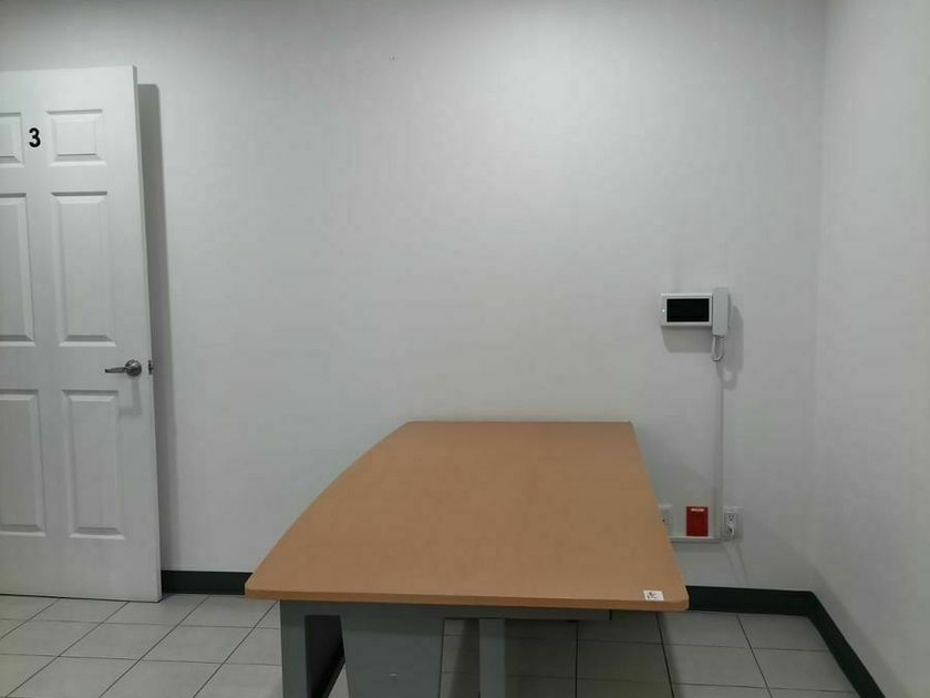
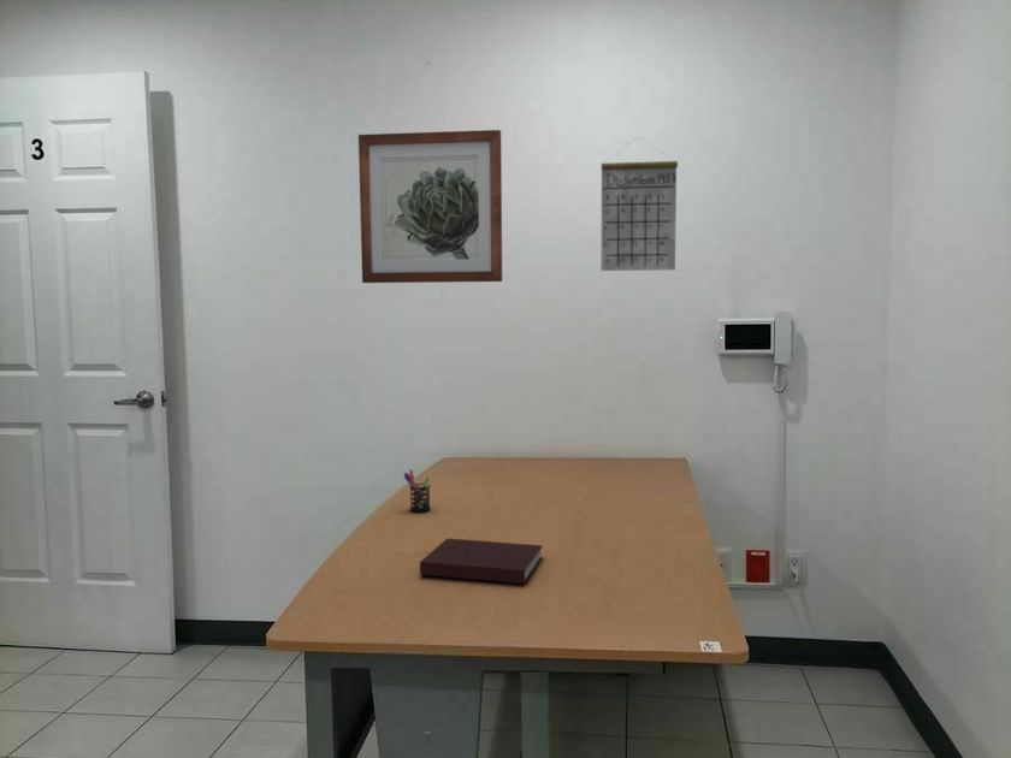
+ notebook (483, 559)
+ calendar (638, 203)
+ pen holder (420, 488)
+ wall art (430, 208)
